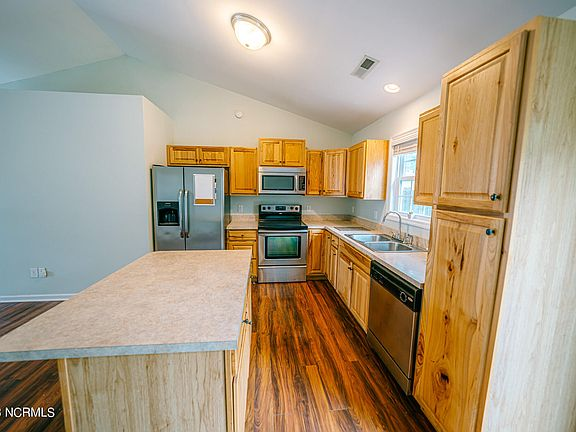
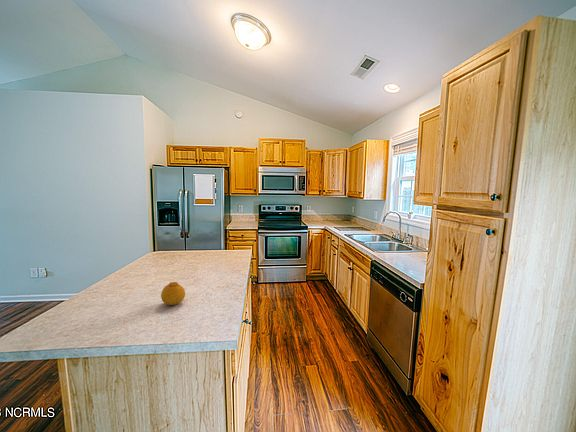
+ fruit (173, 293)
